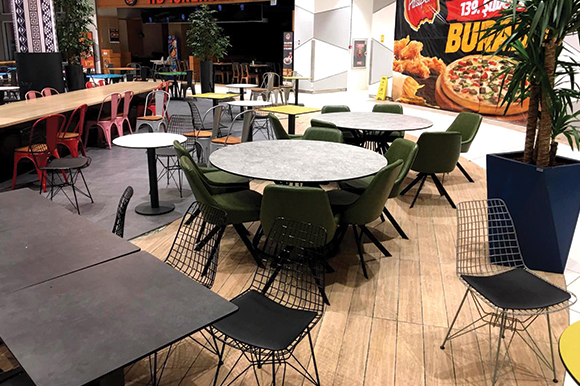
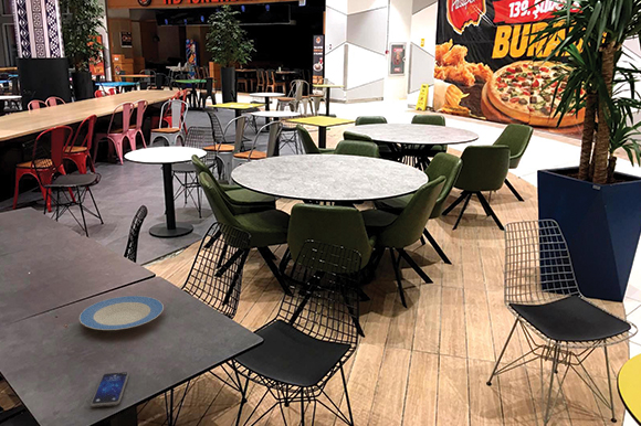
+ smartphone (111, 388)
+ plate (123, 316)
